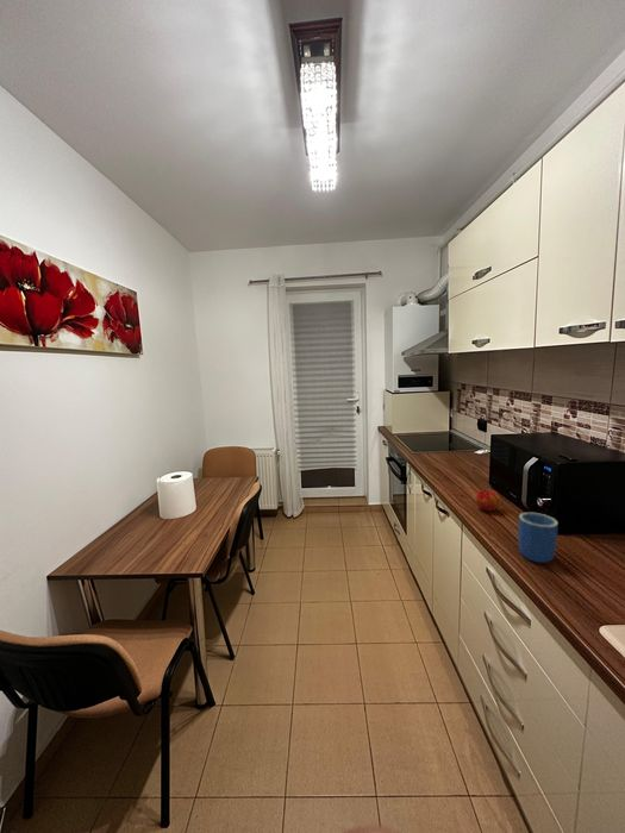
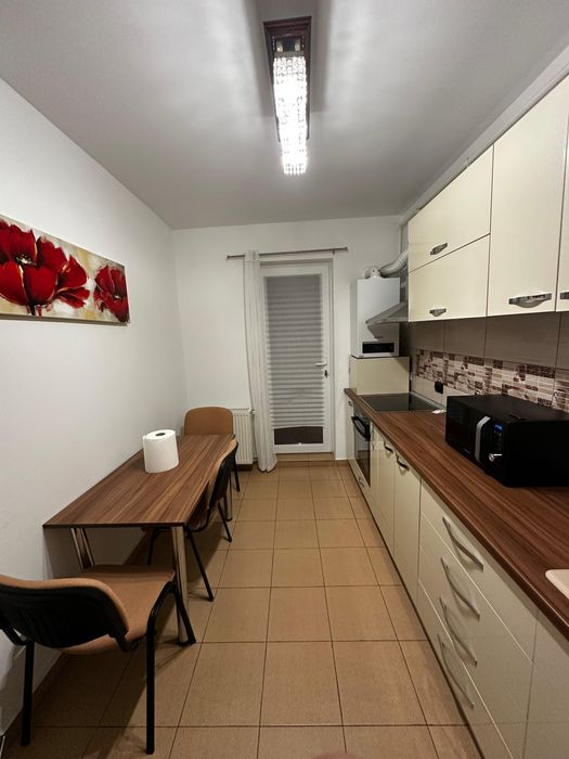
- mug (537, 536)
- apple (487, 500)
